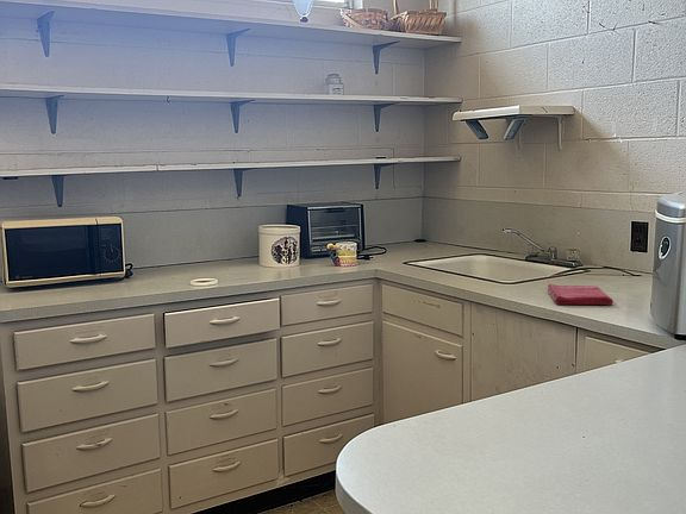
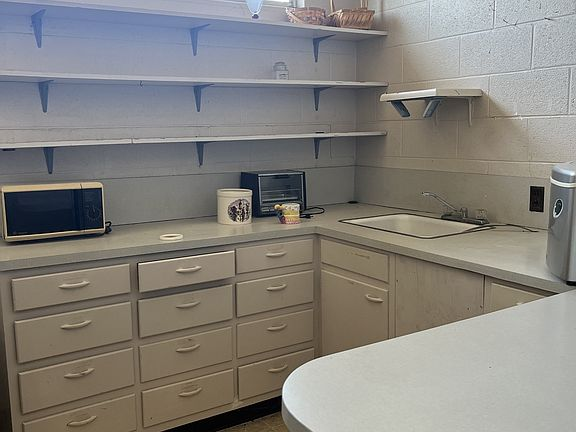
- dish towel (578, 293)
